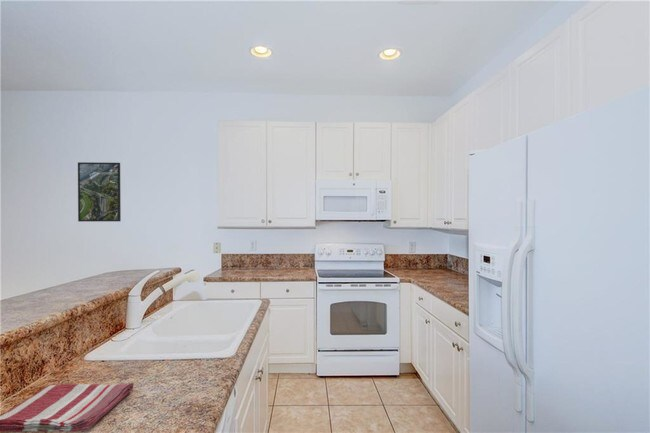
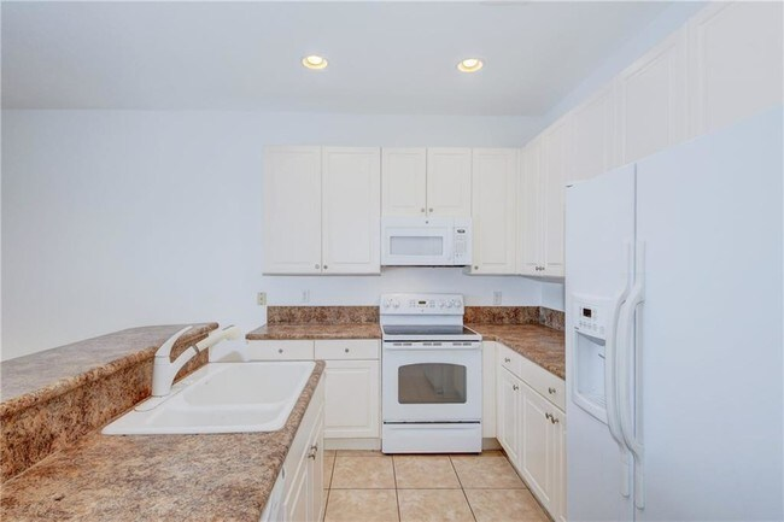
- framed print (99, 192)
- dish towel (67, 403)
